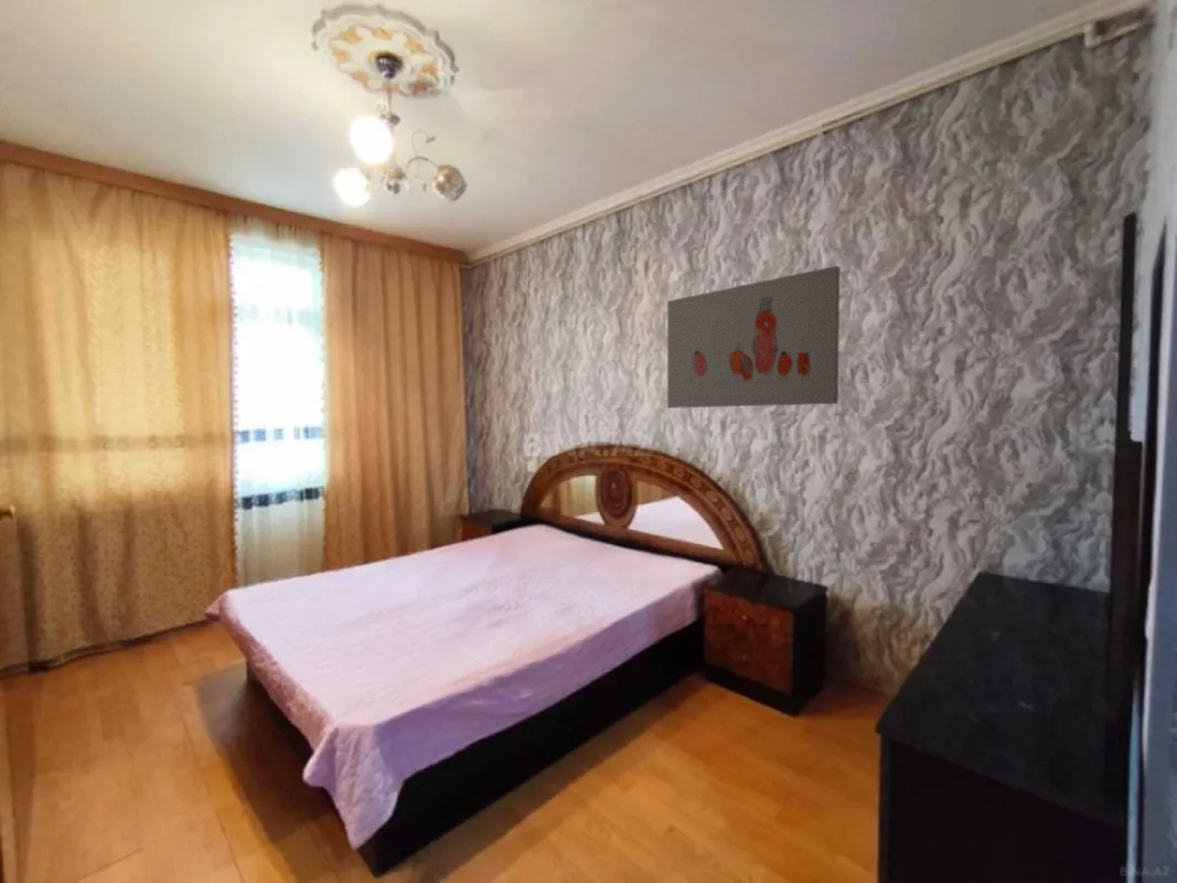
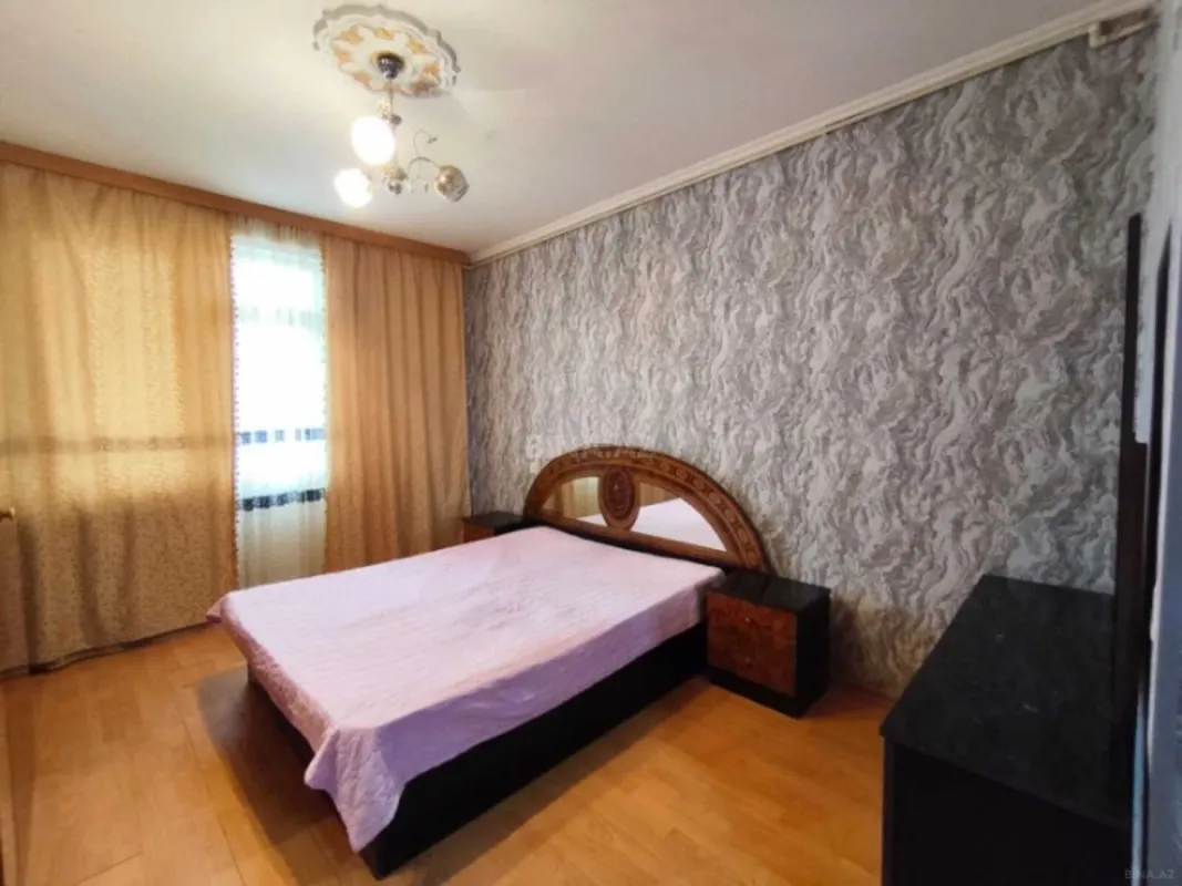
- wall art (742, 345)
